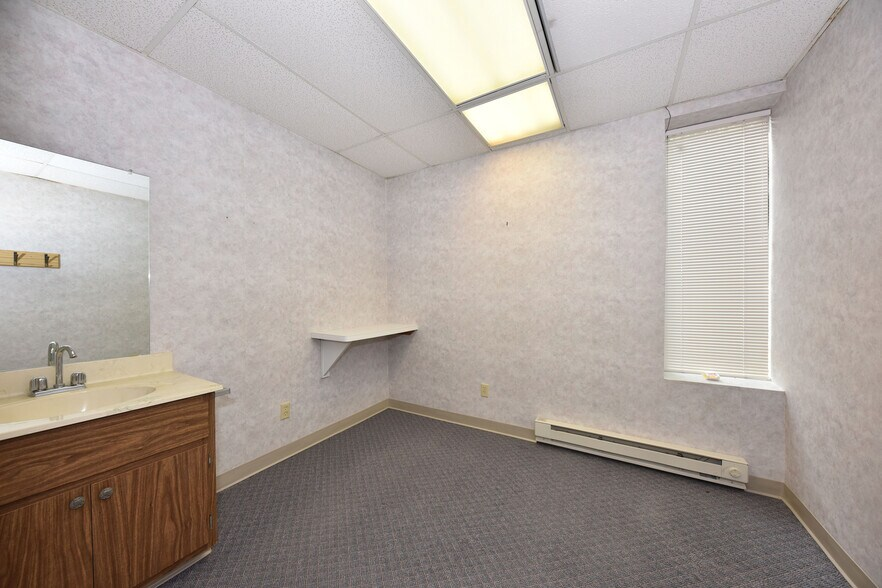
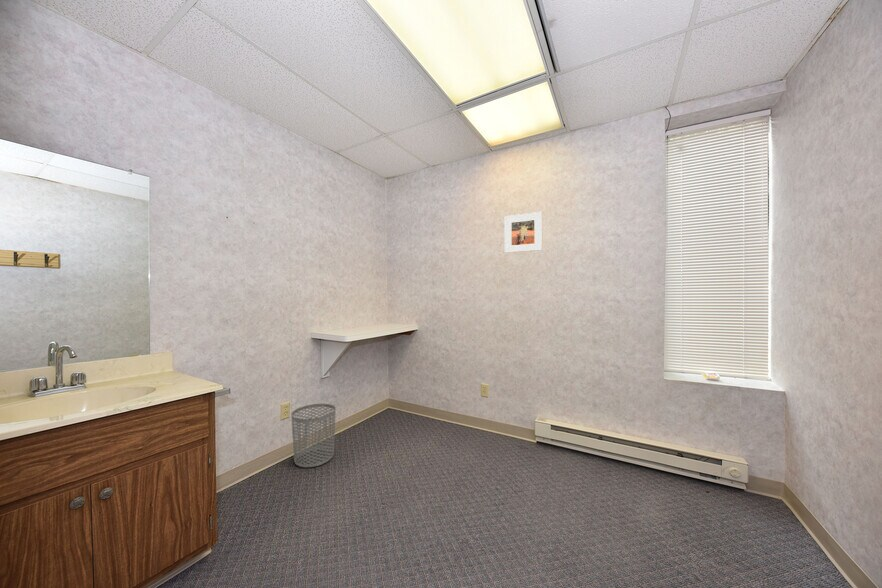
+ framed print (522, 232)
+ waste bin (314, 434)
